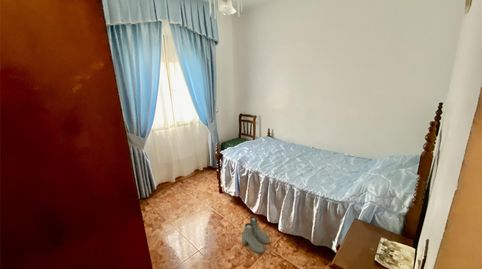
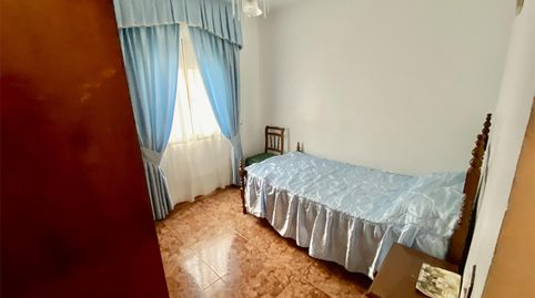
- boots (255, 232)
